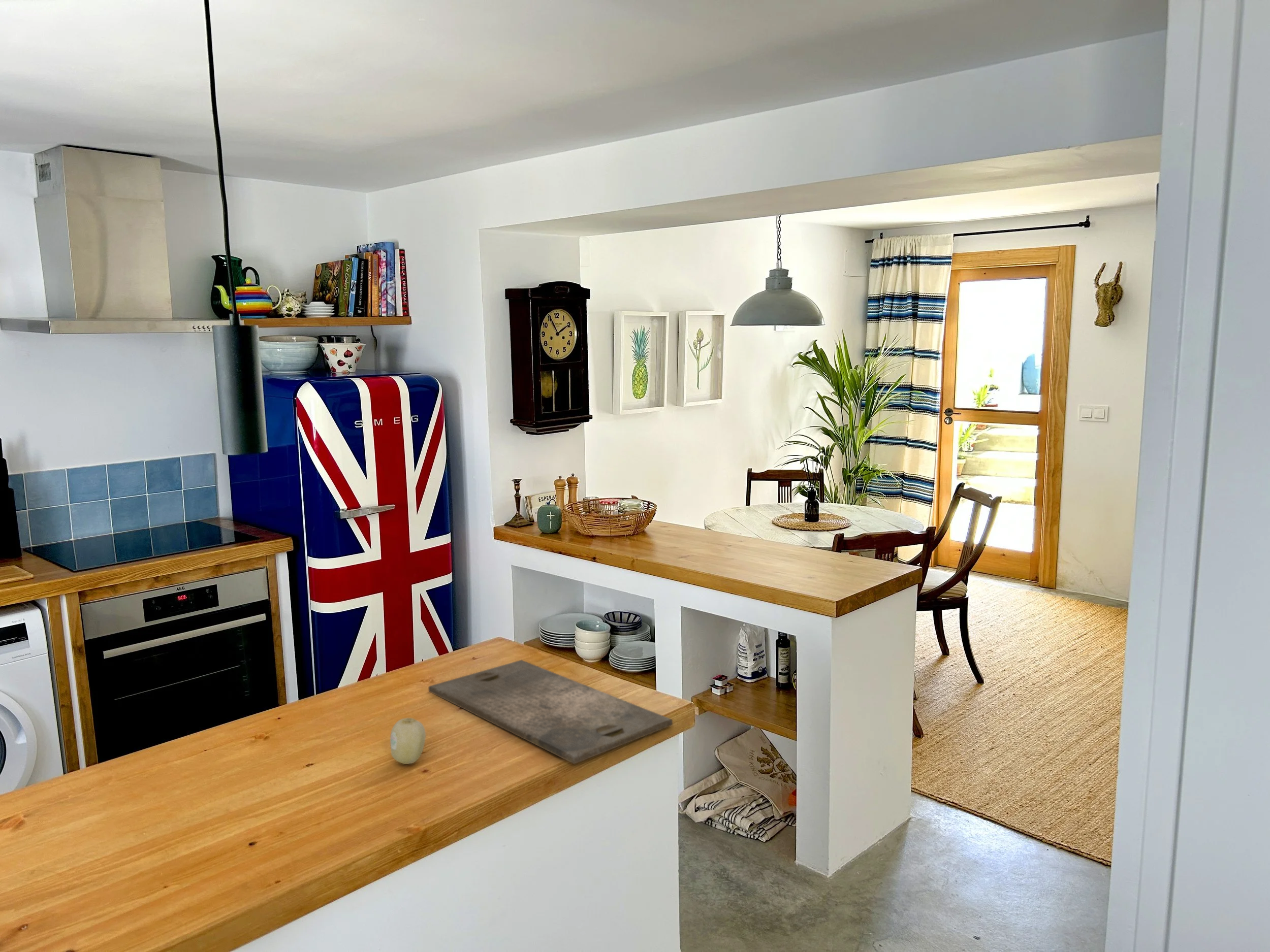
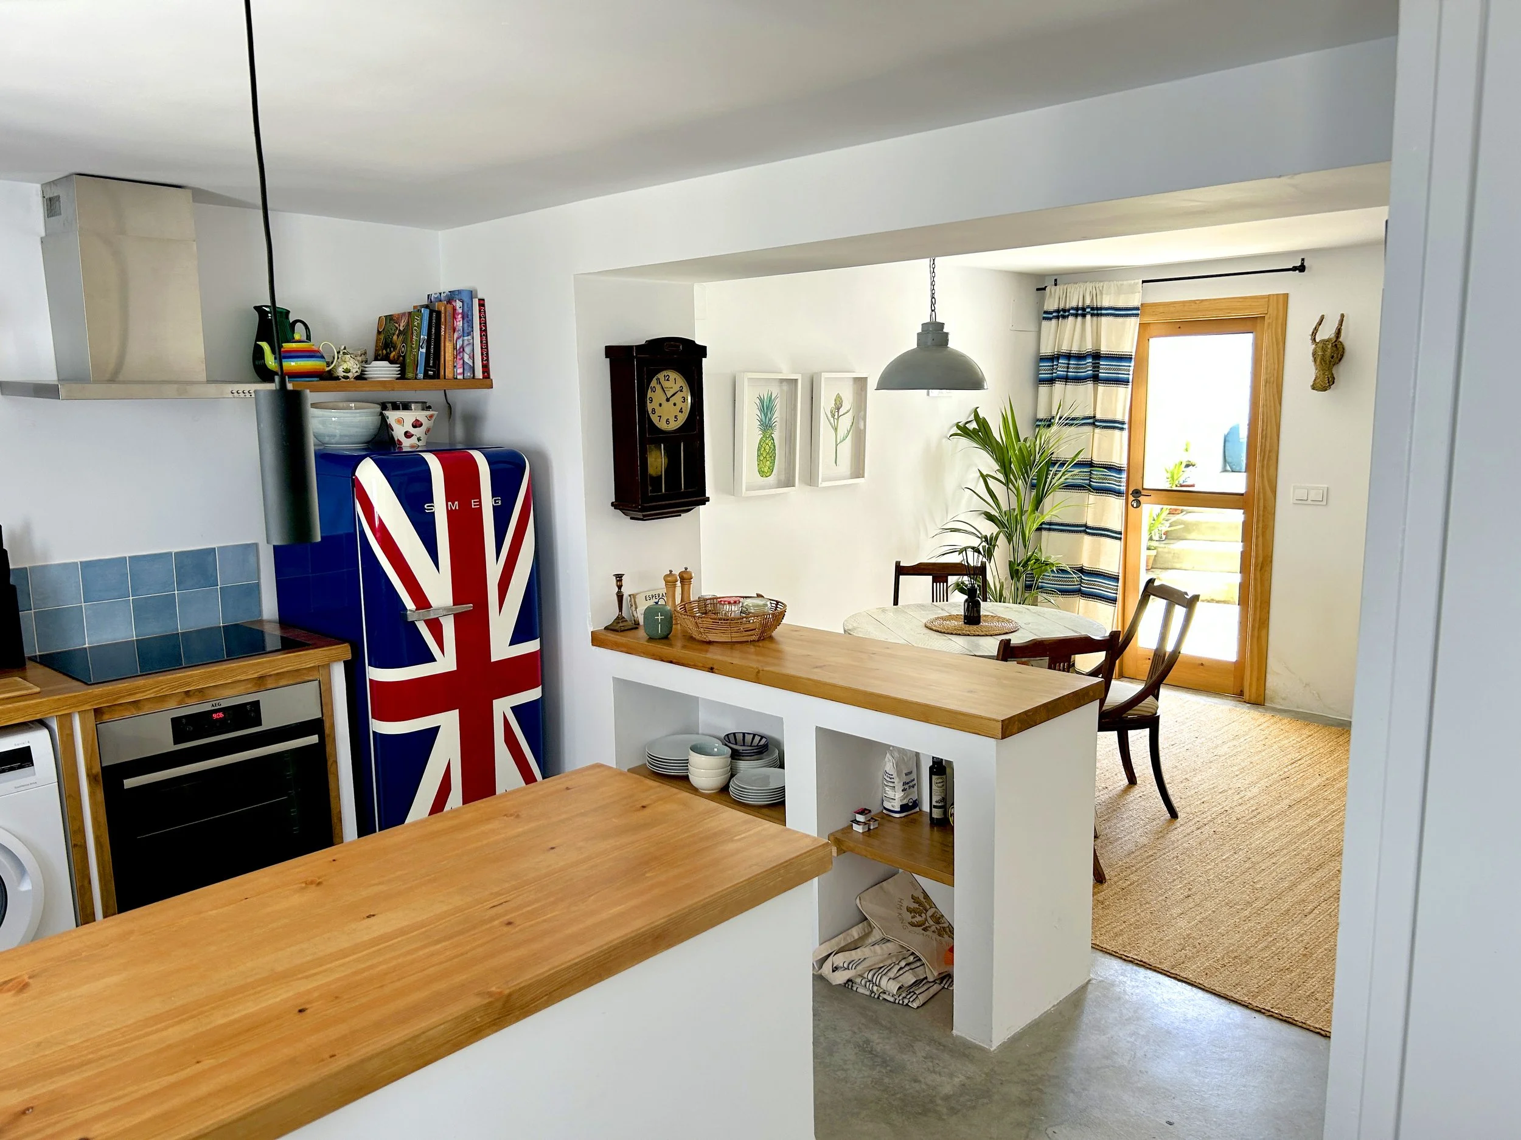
- fruit (408, 741)
- cutting board (544, 704)
